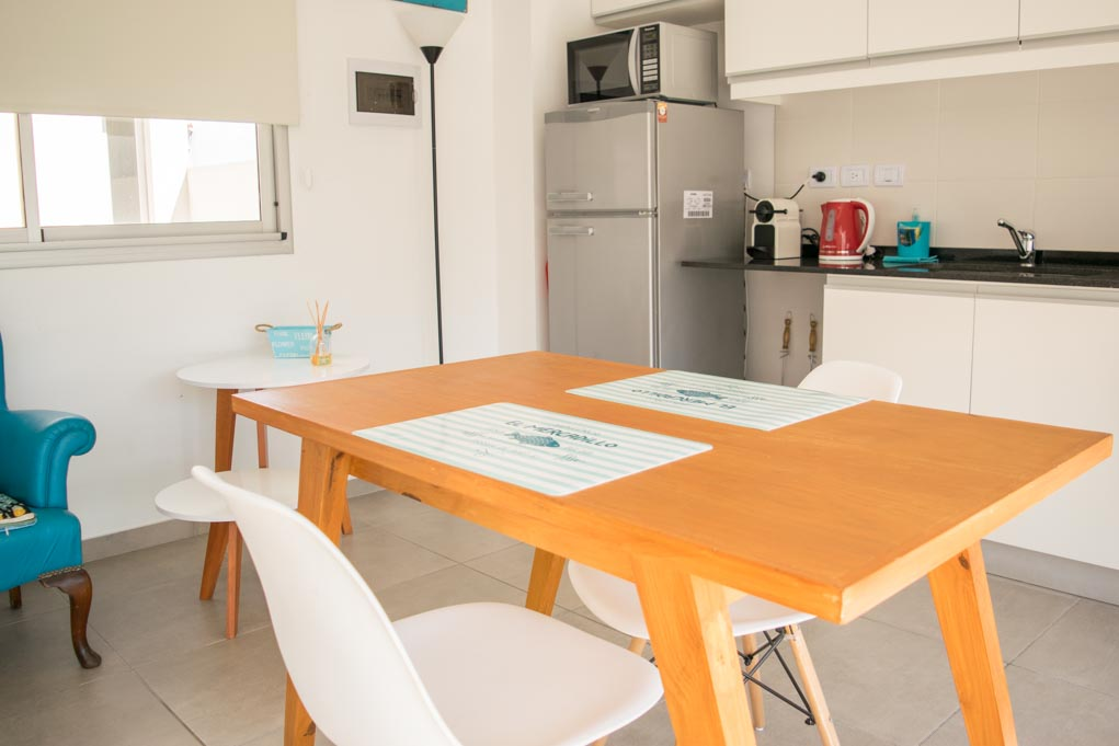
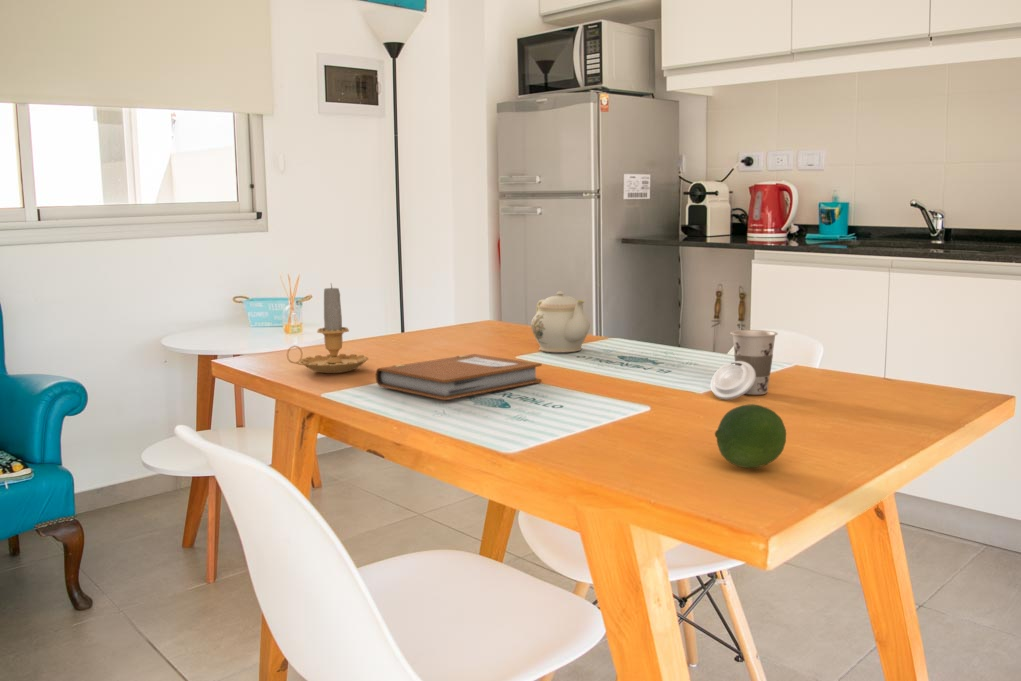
+ fruit (751, 436)
+ teapot (559, 320)
+ notebook (461, 374)
+ cup (745, 364)
+ candle (325, 327)
